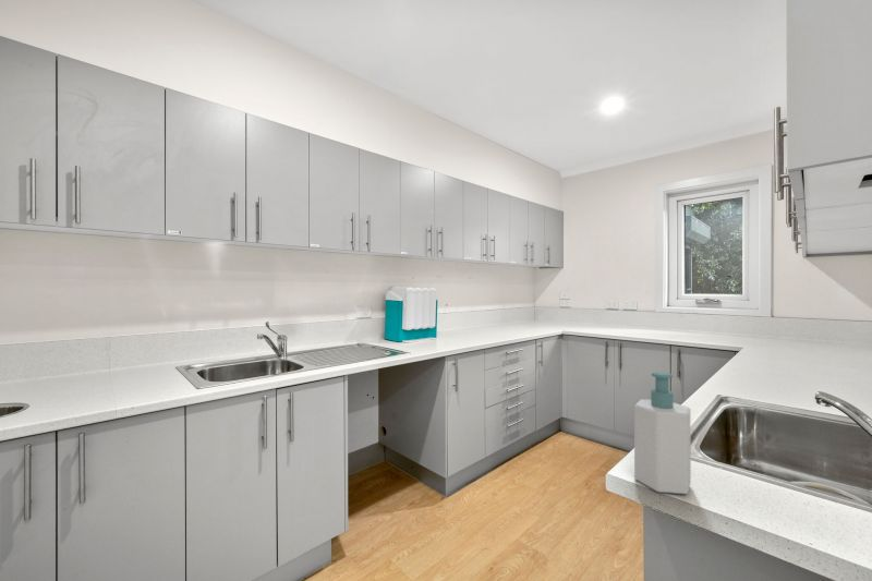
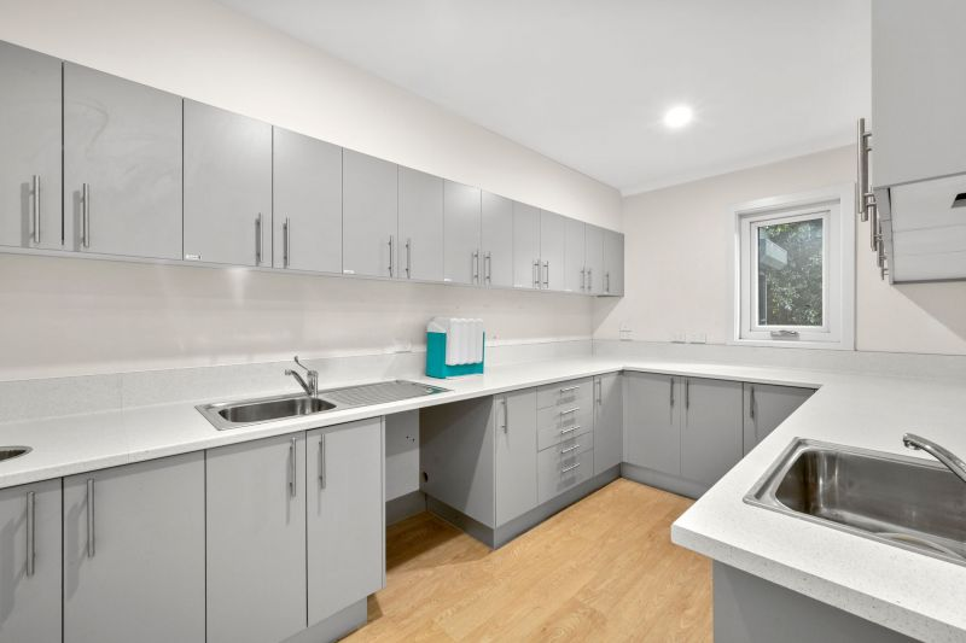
- soap bottle (662, 427)
